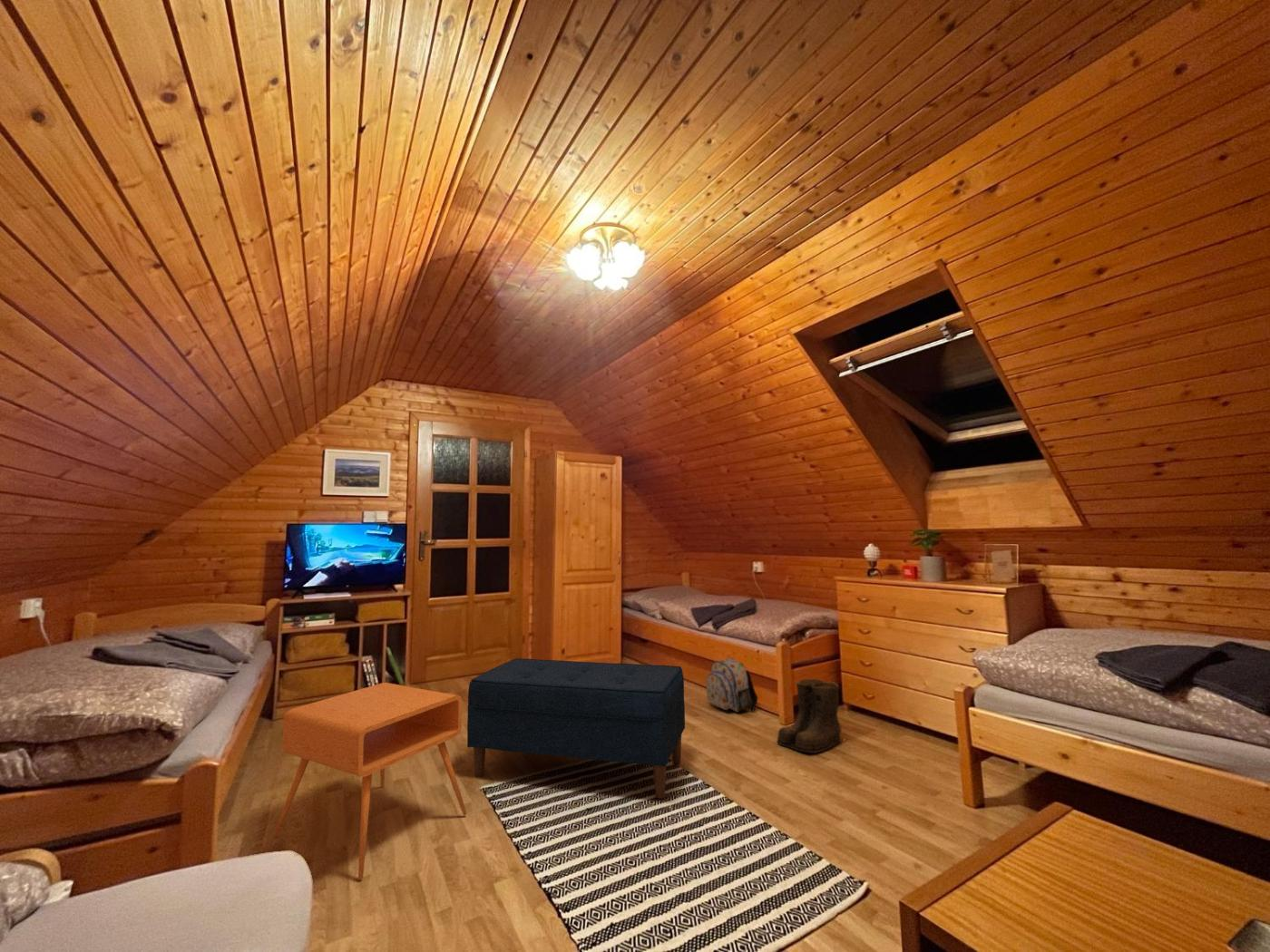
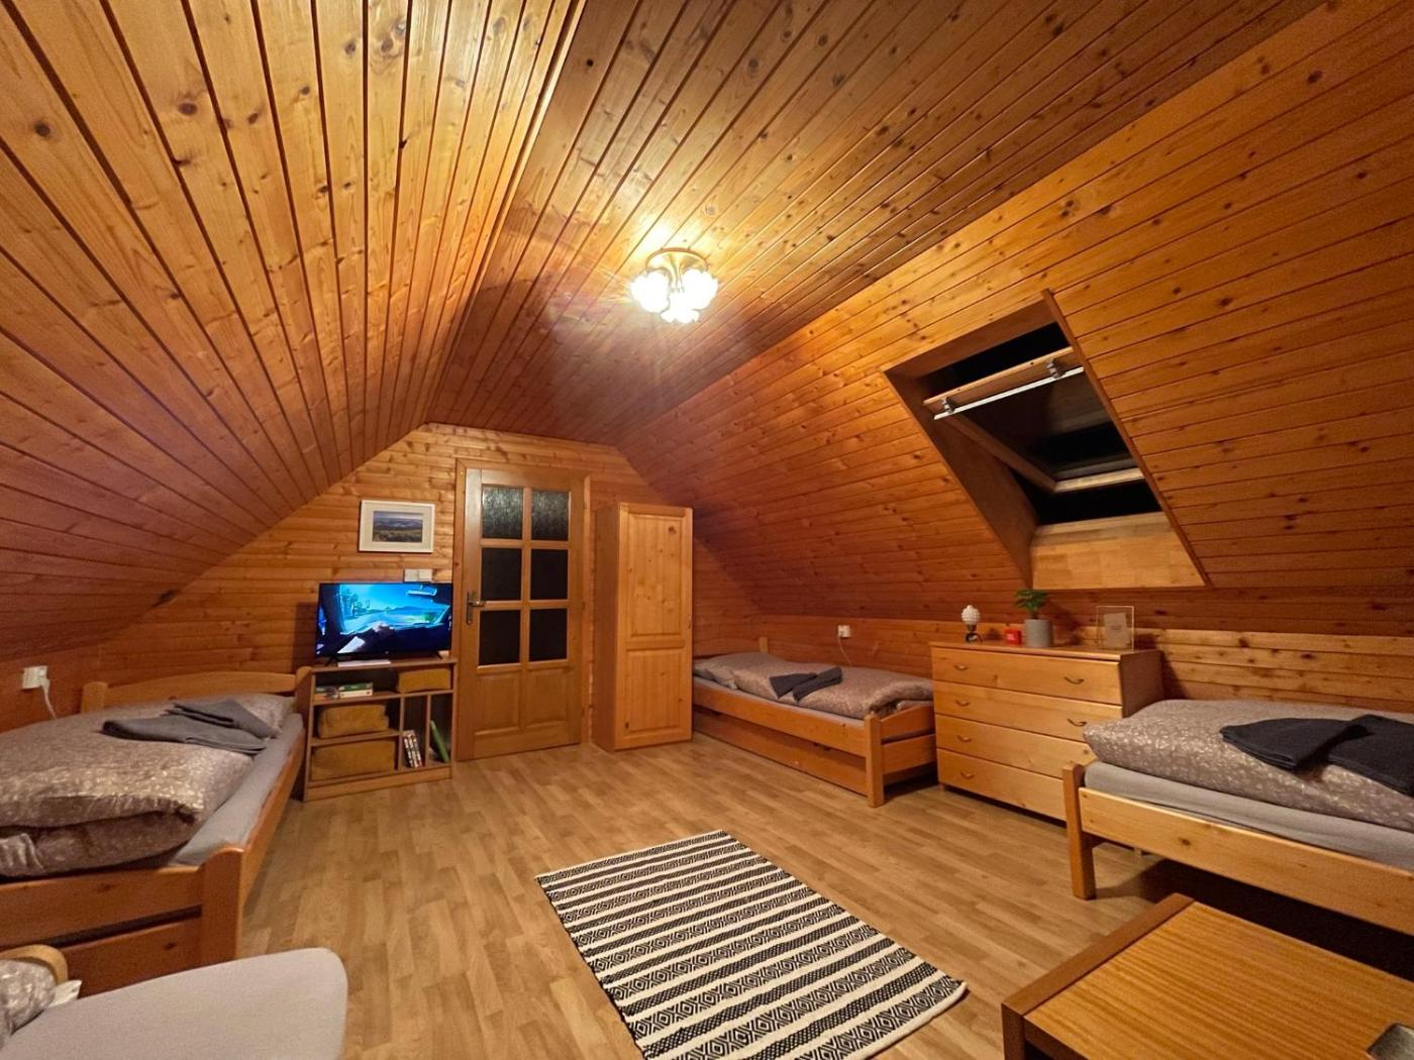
- boots (808, 713)
- bench (580, 720)
- backpack (728, 684)
- side table (375, 763)
